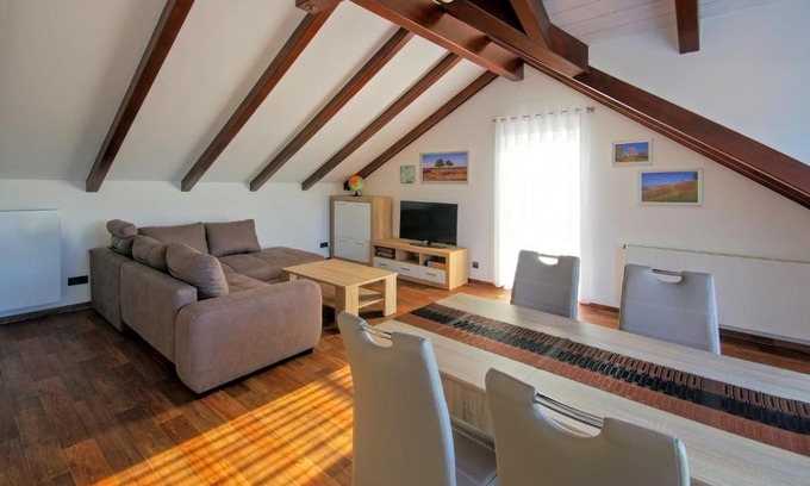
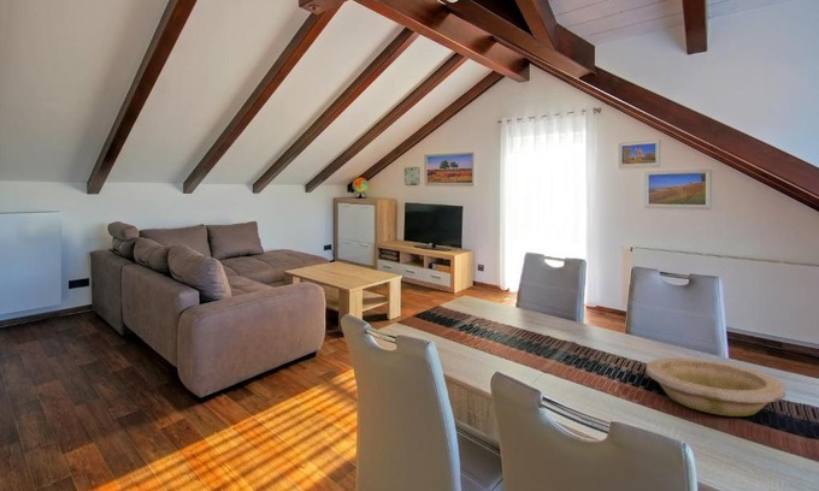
+ bowl (709, 386)
